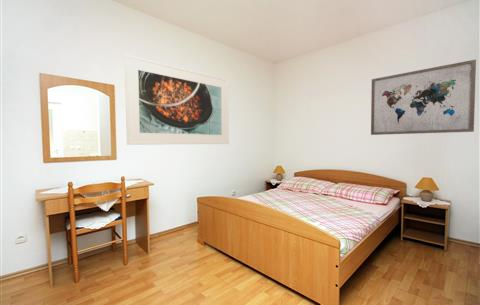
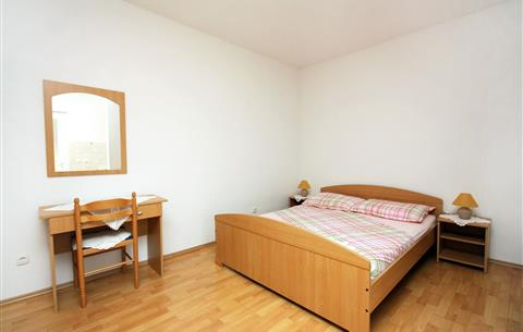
- wall art (416, 102)
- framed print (185, 107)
